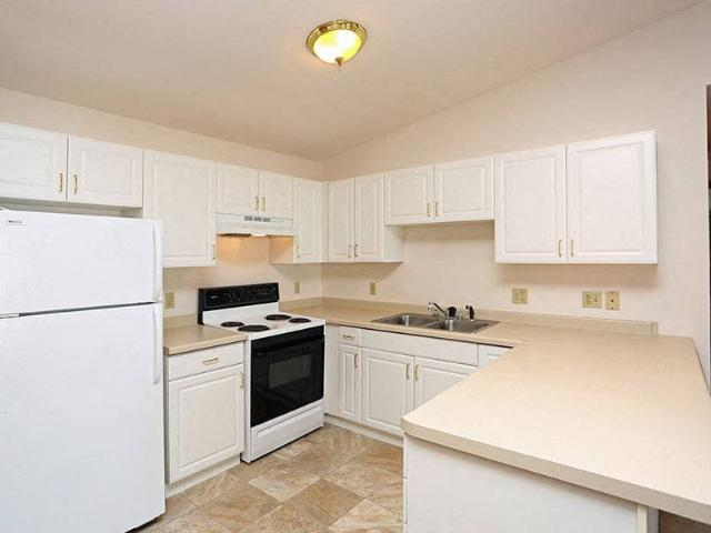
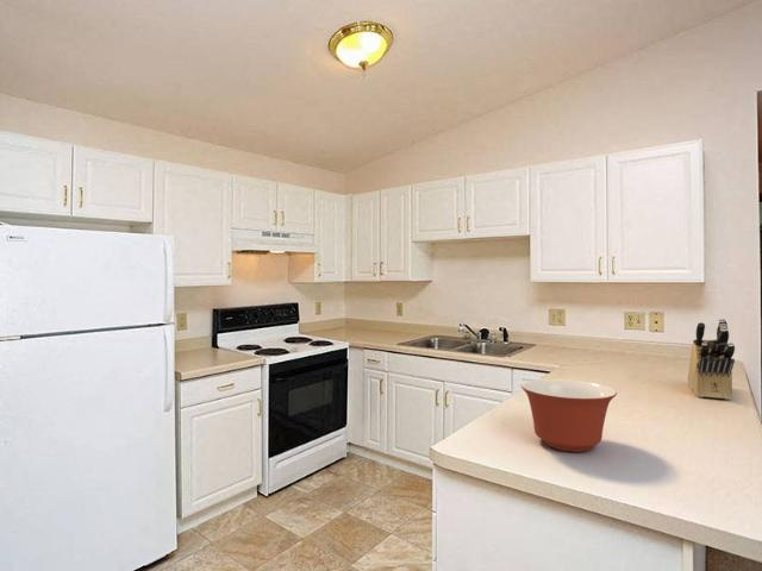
+ knife block (710, 354)
+ mixing bowl (567, 415)
